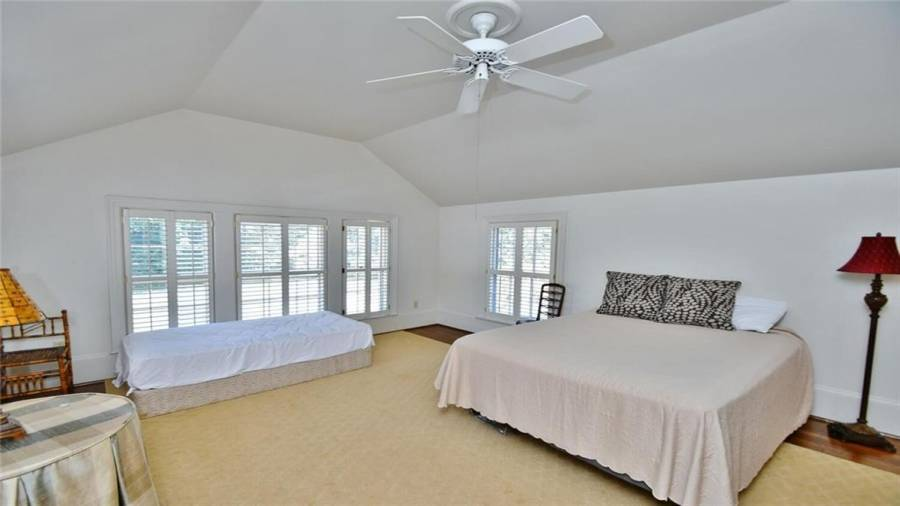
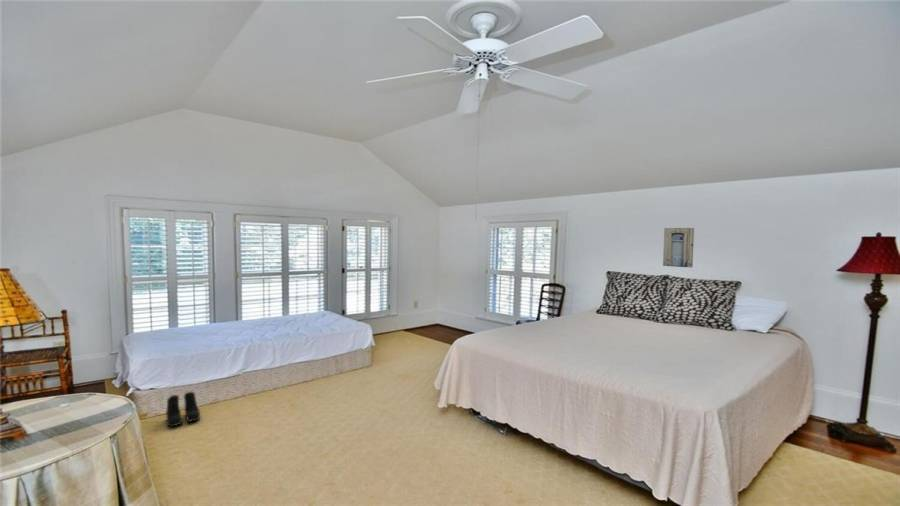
+ wall art (678, 247)
+ boots (185, 407)
